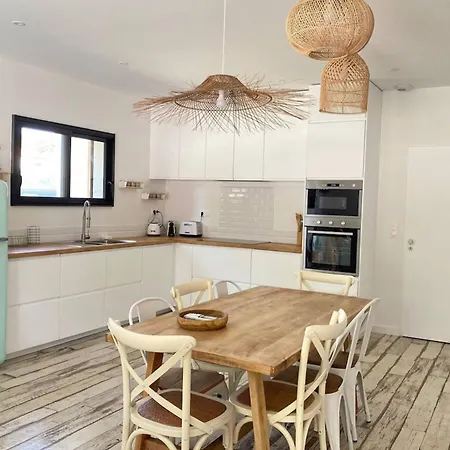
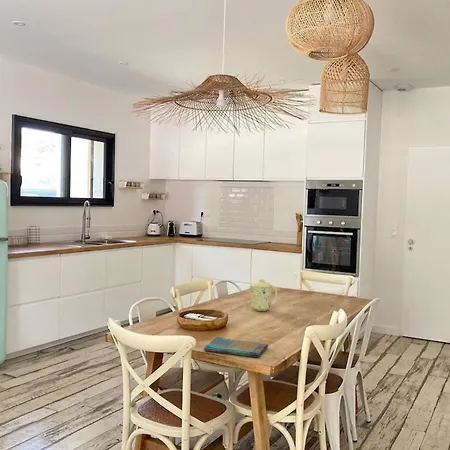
+ dish towel (236, 346)
+ mug (263, 294)
